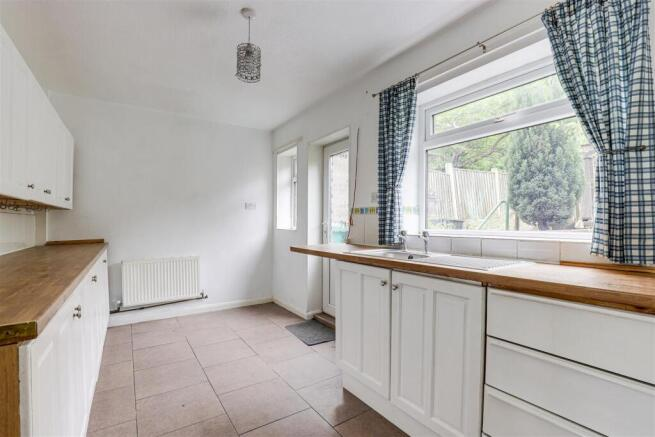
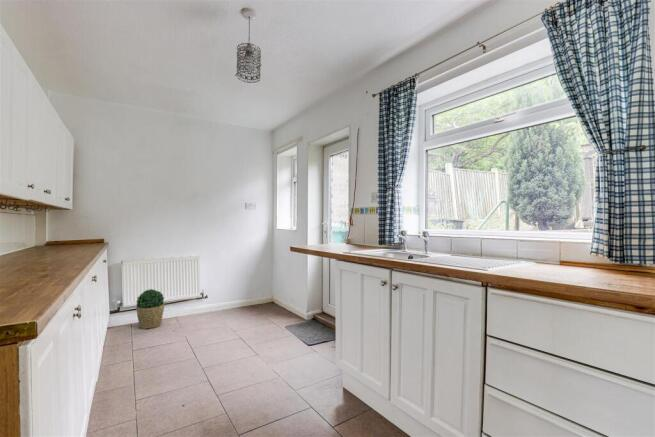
+ potted plant (150, 307)
